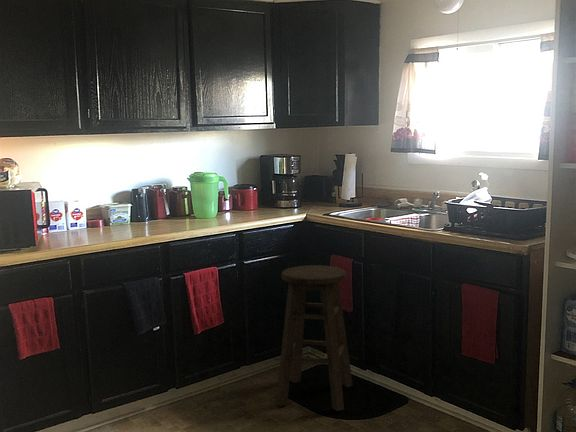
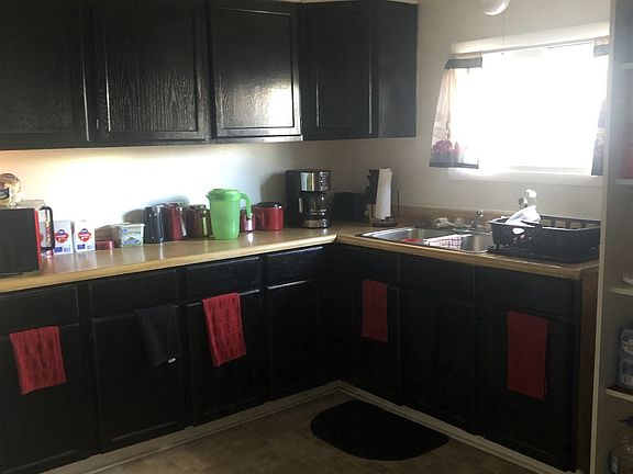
- bar stool (313, 340)
